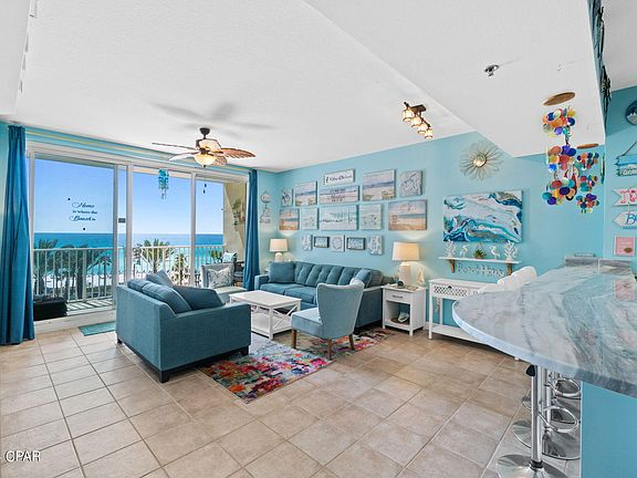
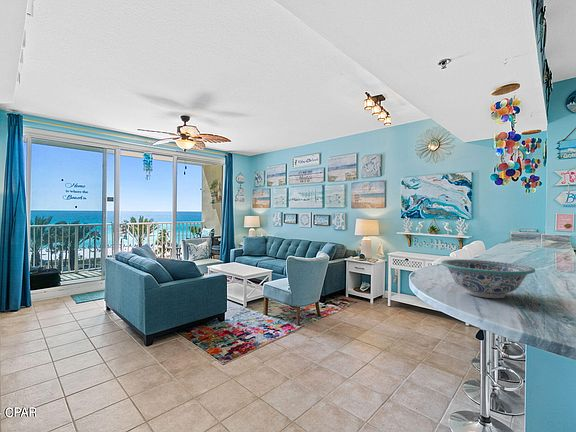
+ decorative bowl (484, 279)
